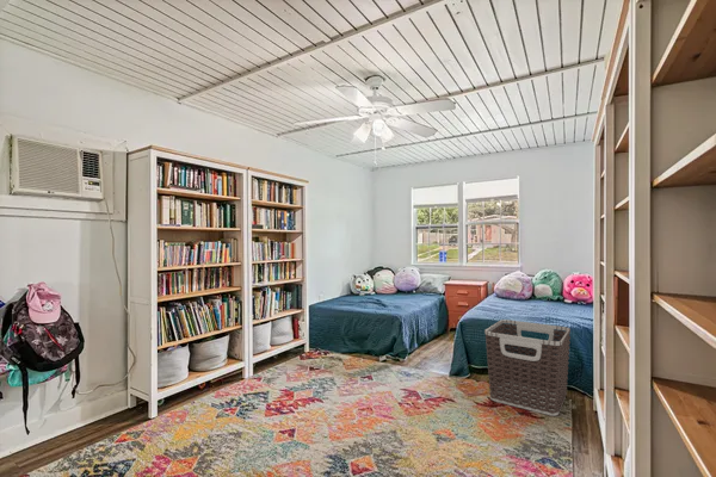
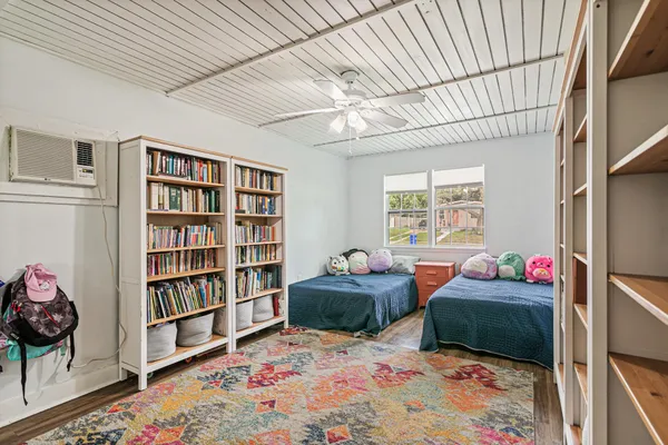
- clothes hamper (527, 363)
